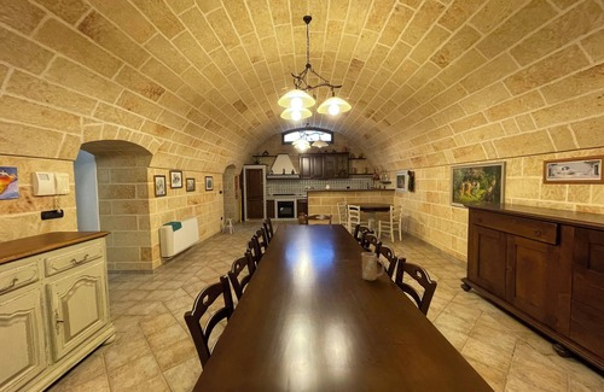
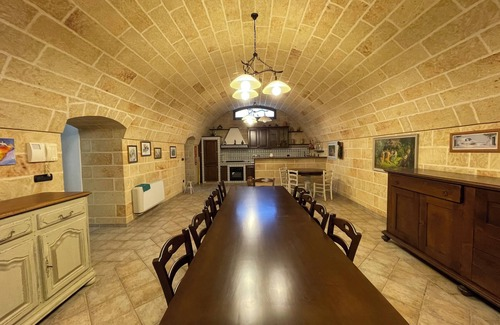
- mug (372, 265)
